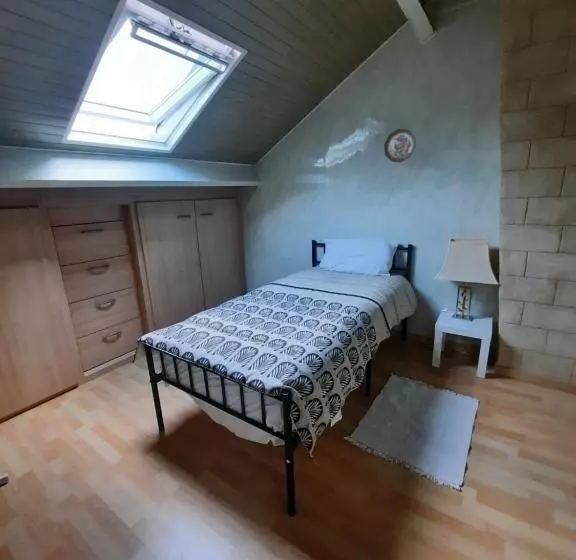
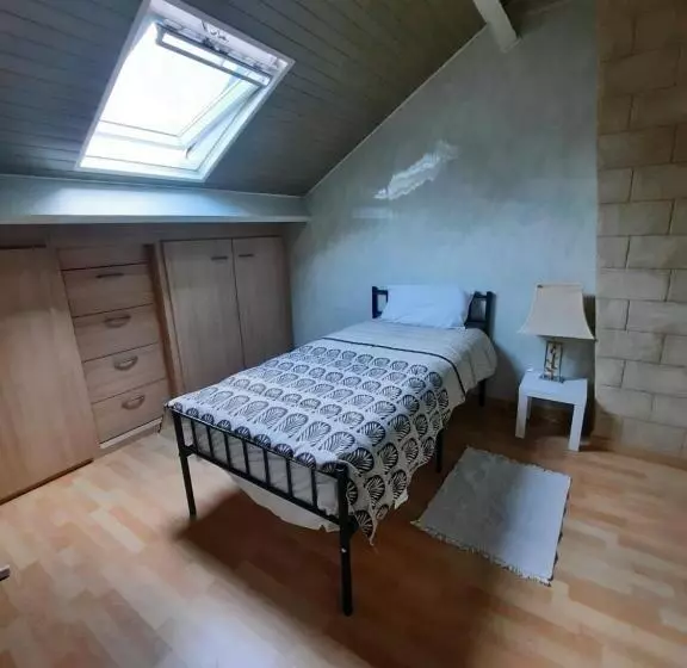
- decorative plate (399, 145)
